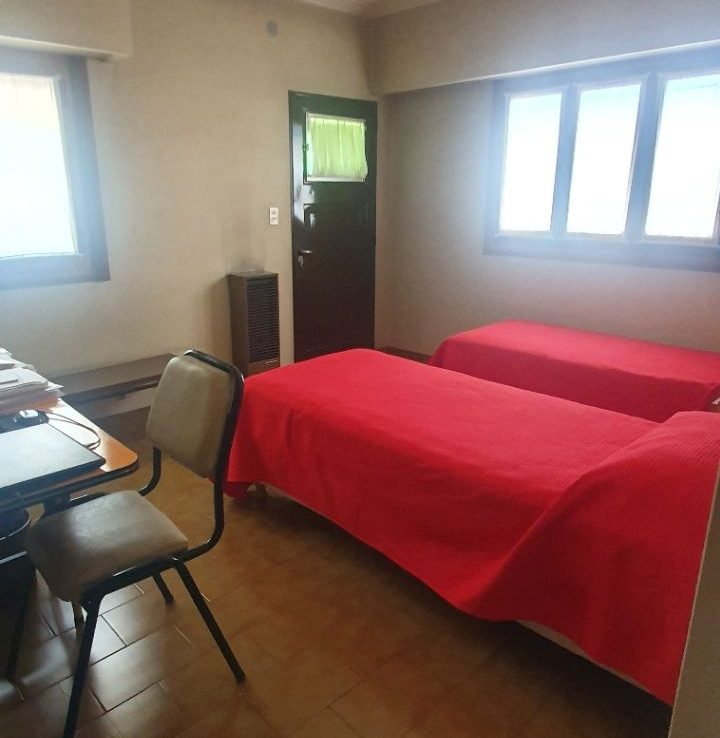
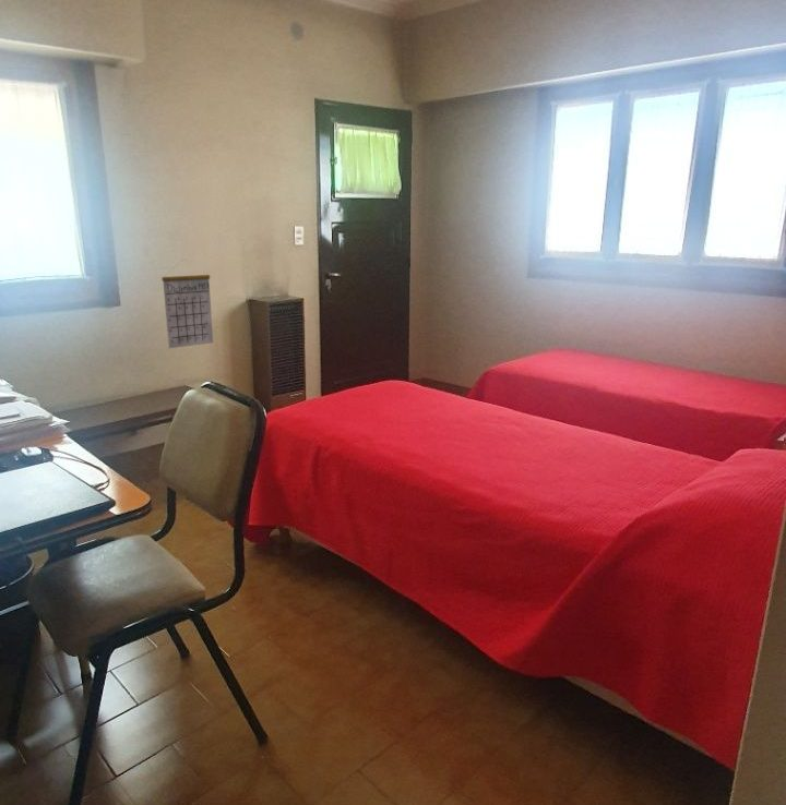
+ calendar (188, 302)
